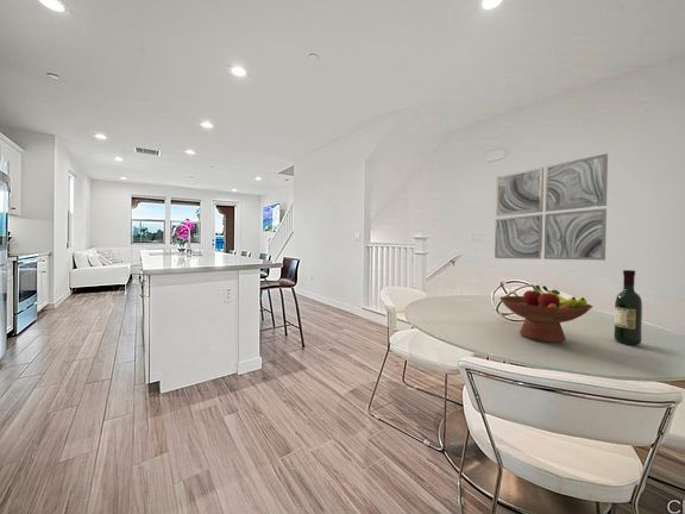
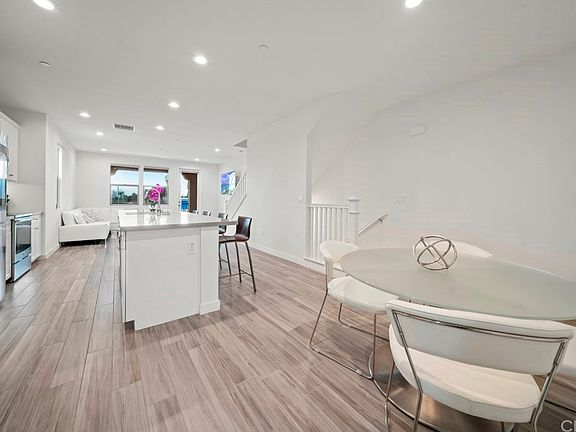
- wine bottle (628, 306)
- wall art (545, 214)
- fruit bowl (541, 312)
